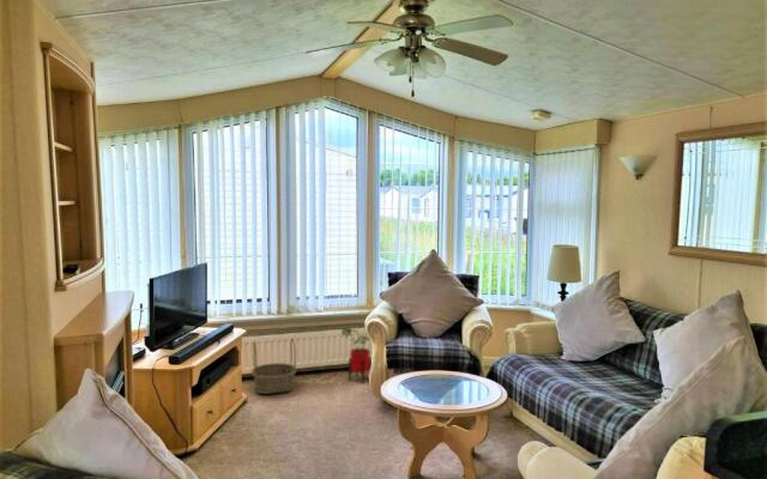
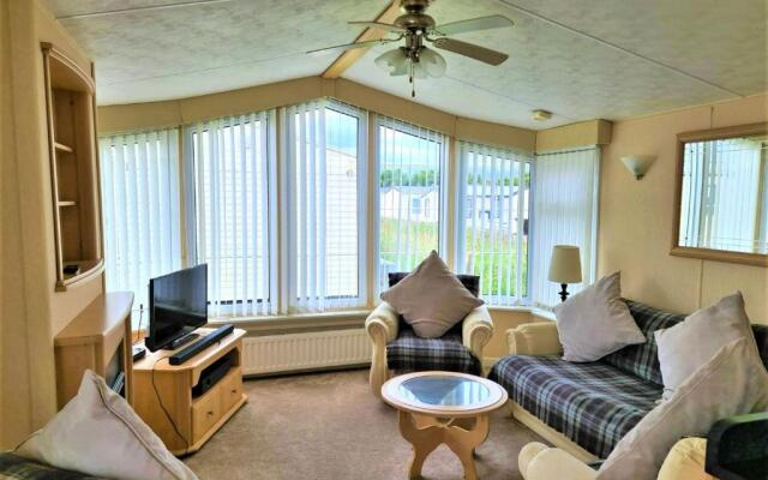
- basket (273, 364)
- house plant (362, 346)
